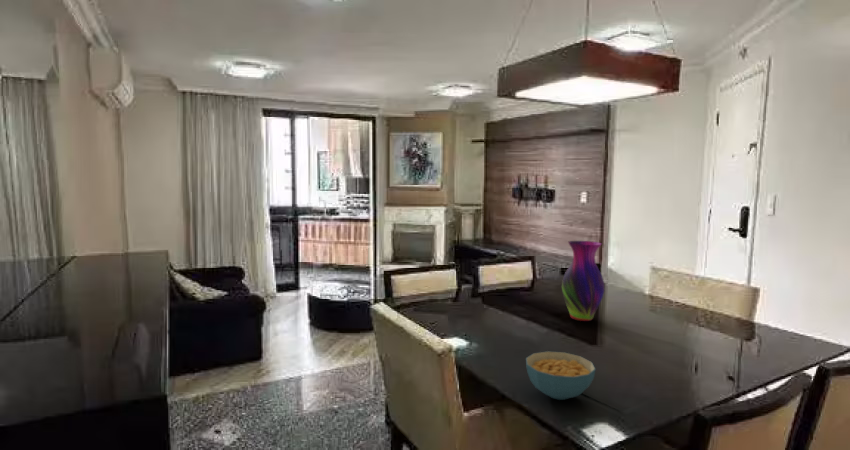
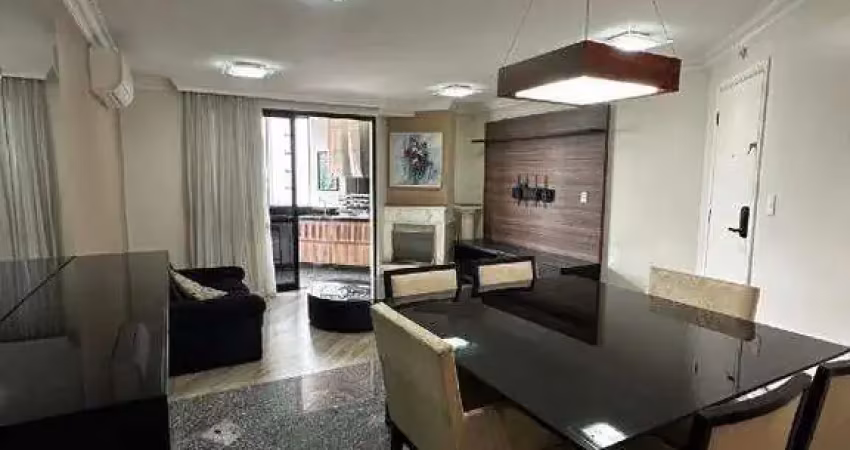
- cereal bowl (559, 379)
- vase (583, 280)
